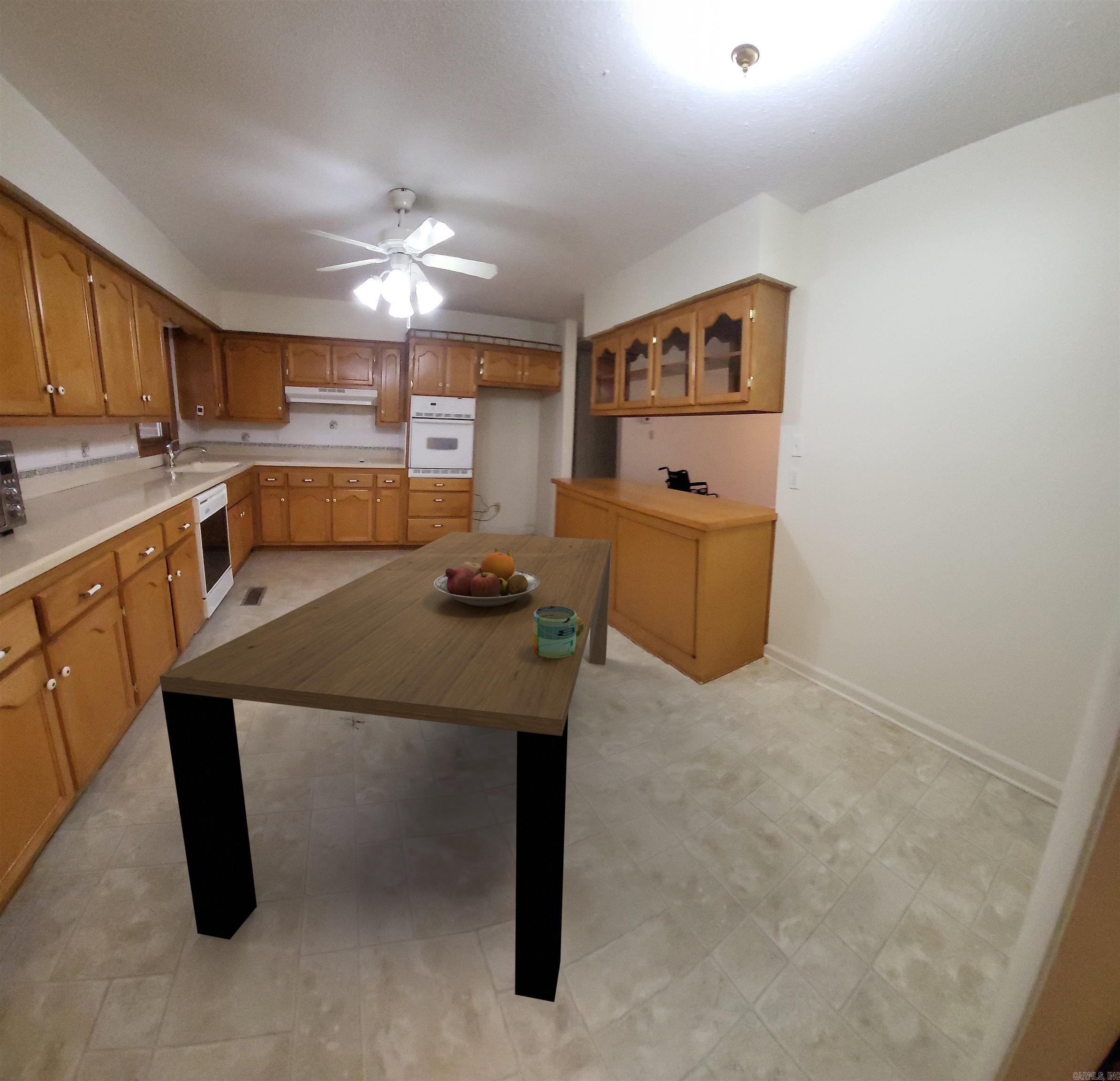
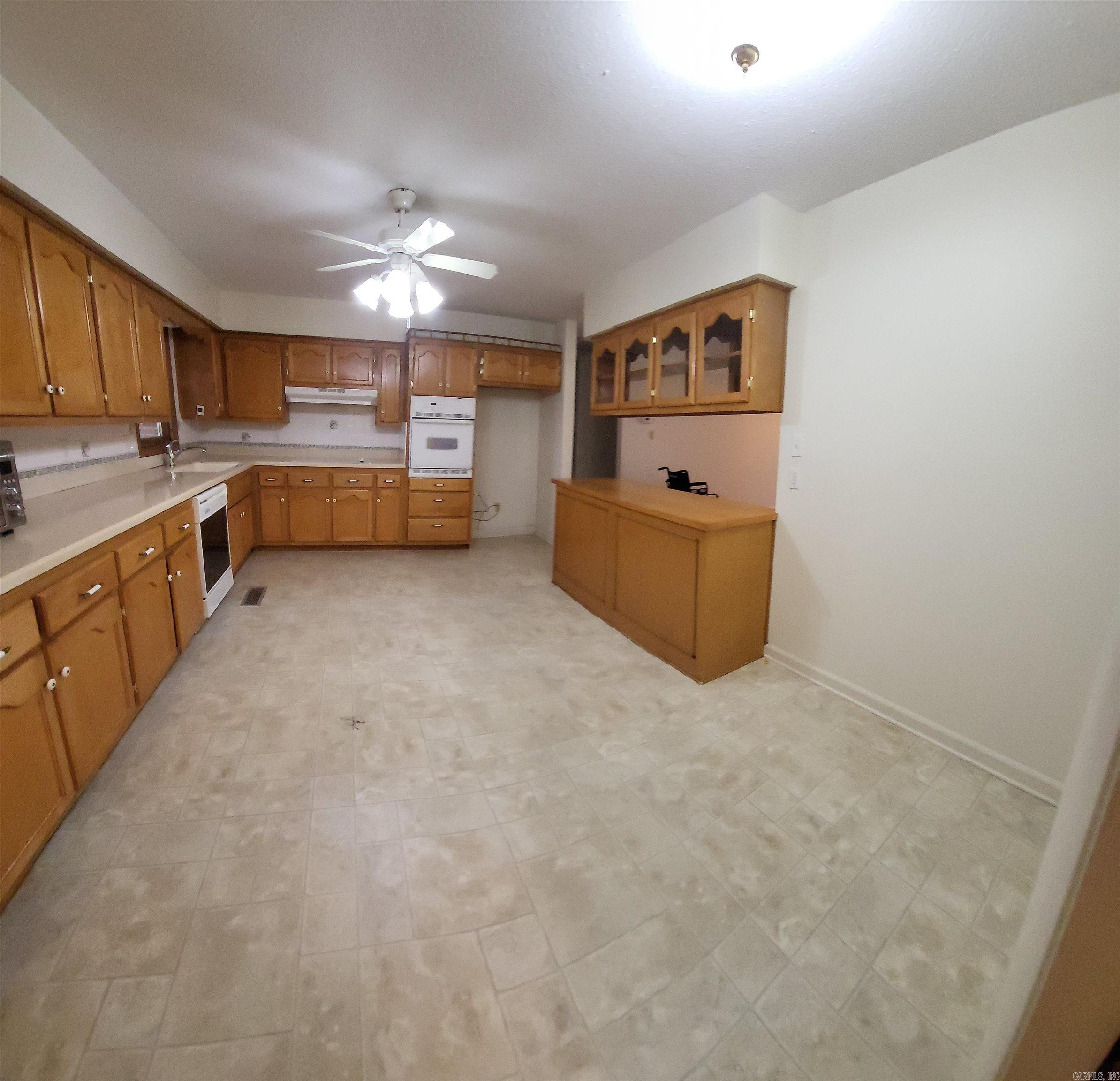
- mug (560, 629)
- dining table (482, 663)
- fruit bowl (487, 577)
